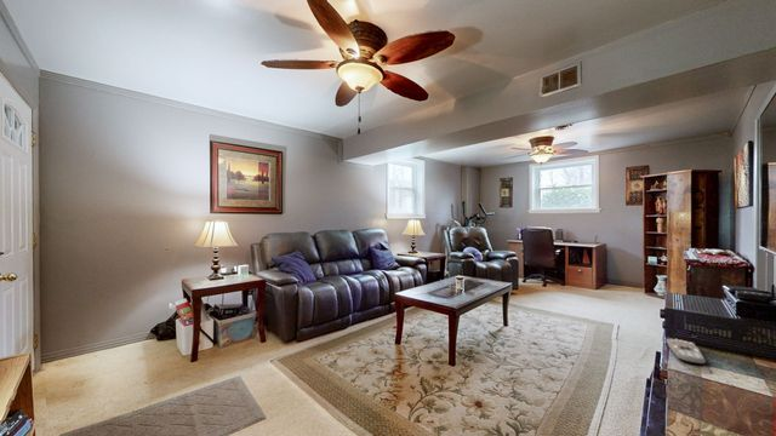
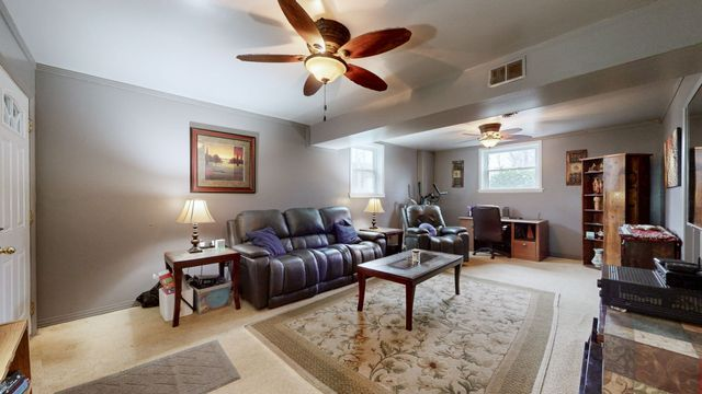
- remote control (685, 350)
